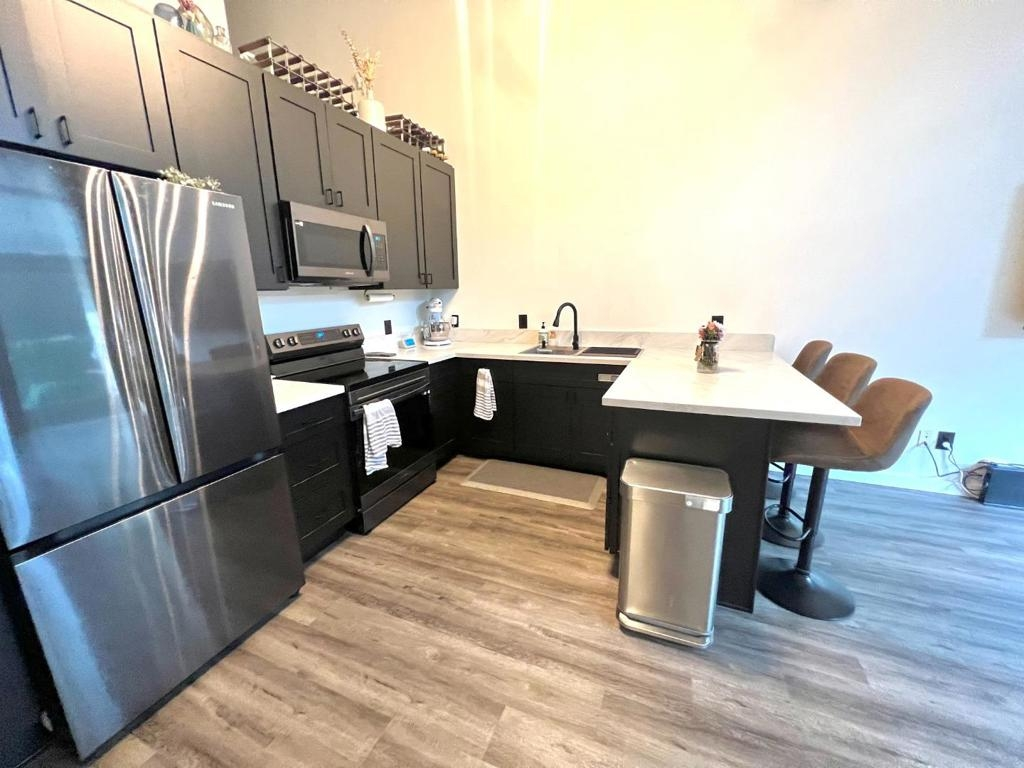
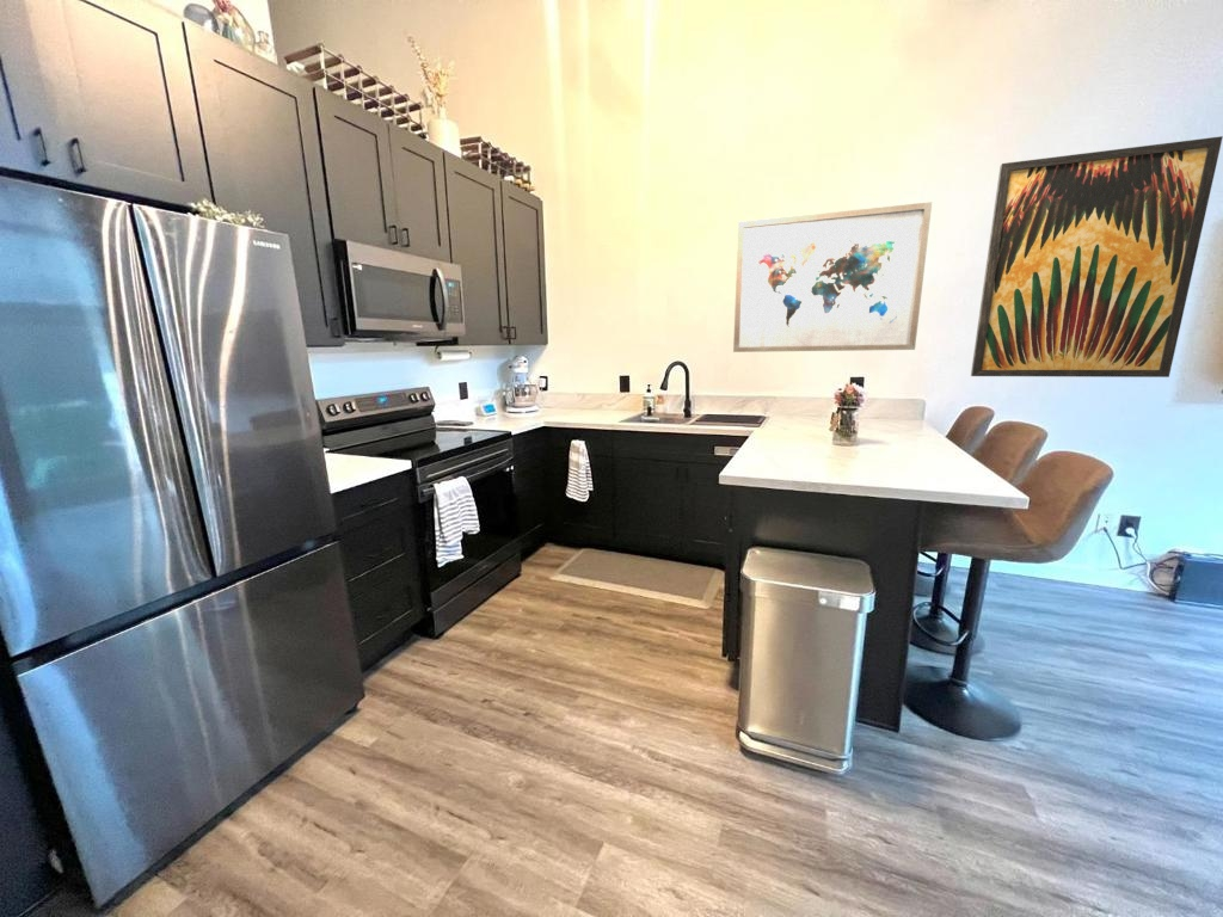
+ wall art (823, 283)
+ wall art (1082, 269)
